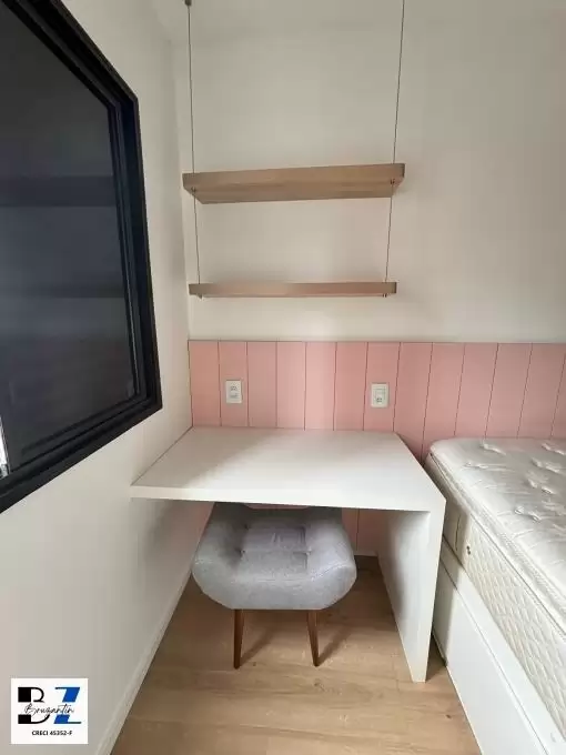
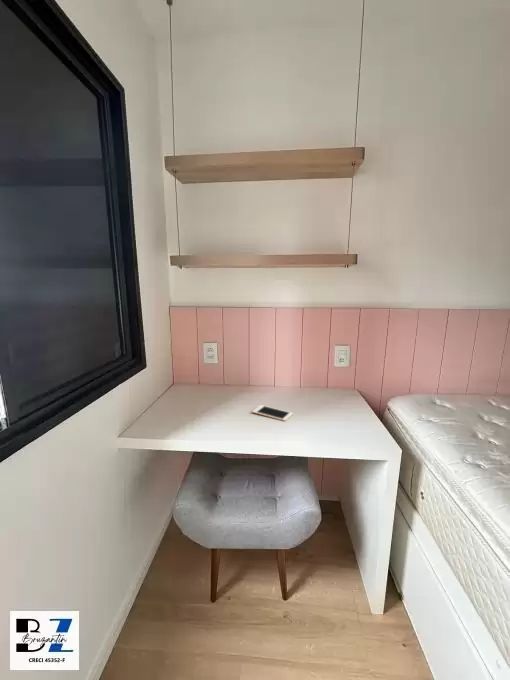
+ cell phone (272, 412)
